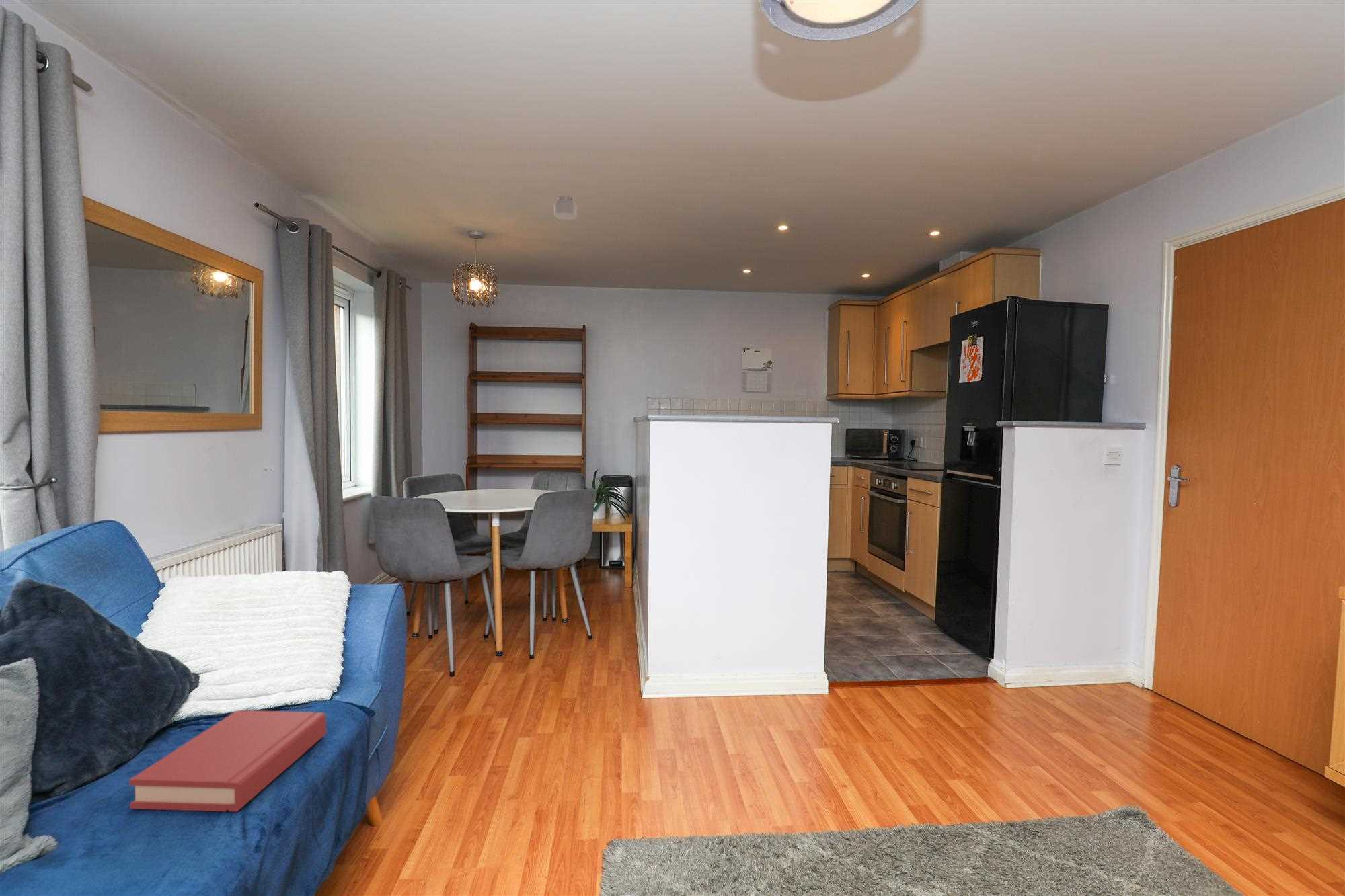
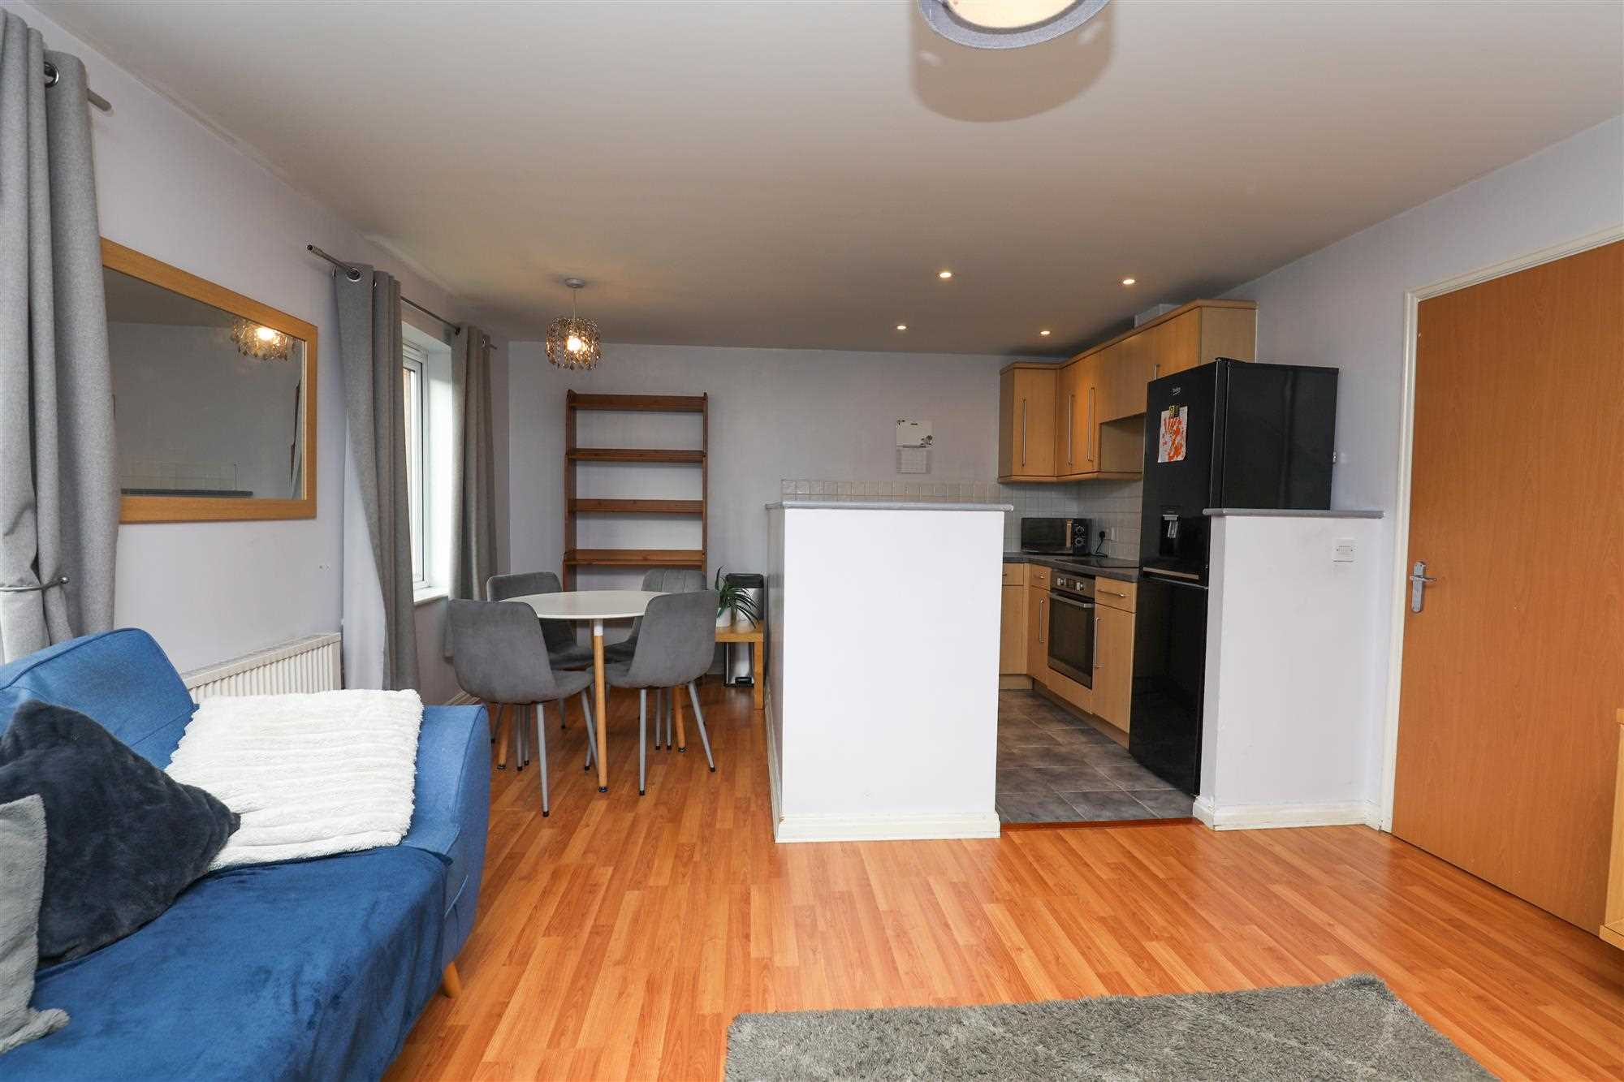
- smoke detector (566, 207)
- hardback book (238, 756)
